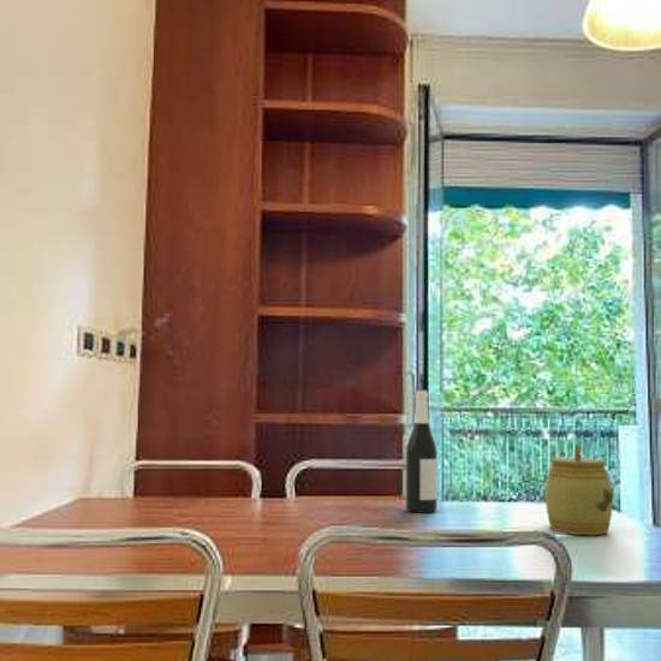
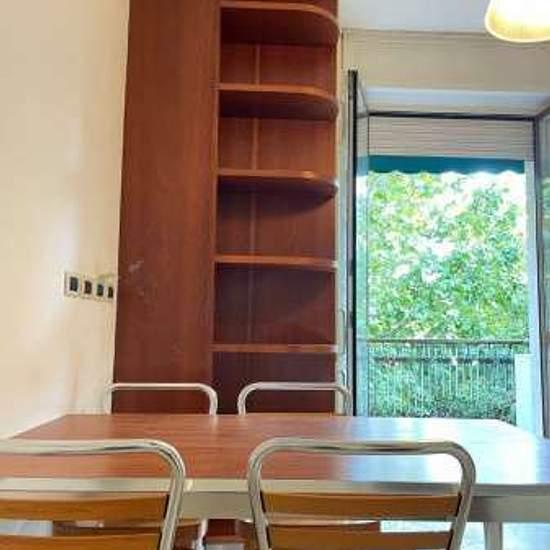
- jar (577, 487)
- wine bottle (421, 449)
